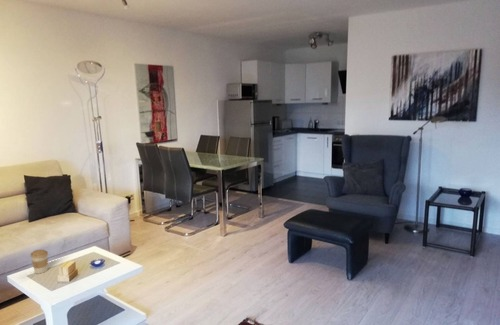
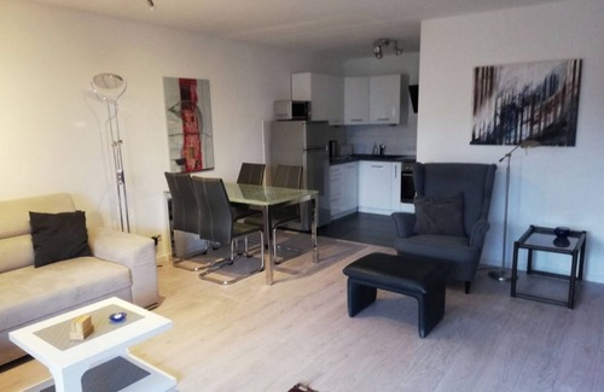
- coffee cup (40, 261)
